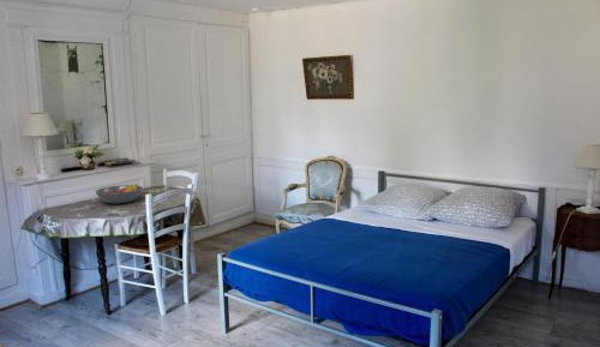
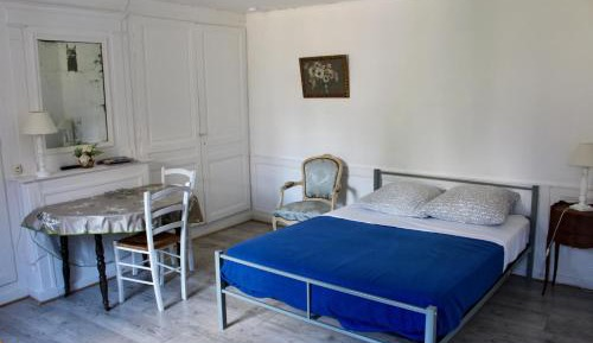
- fruit bowl (119, 193)
